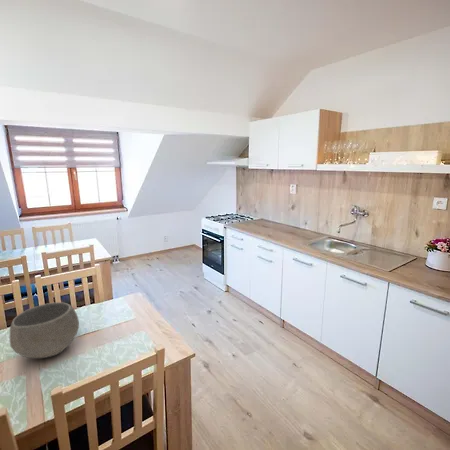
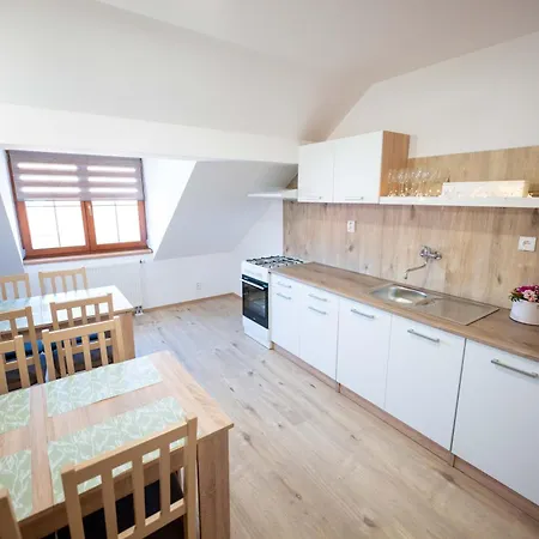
- bowl (46, 331)
